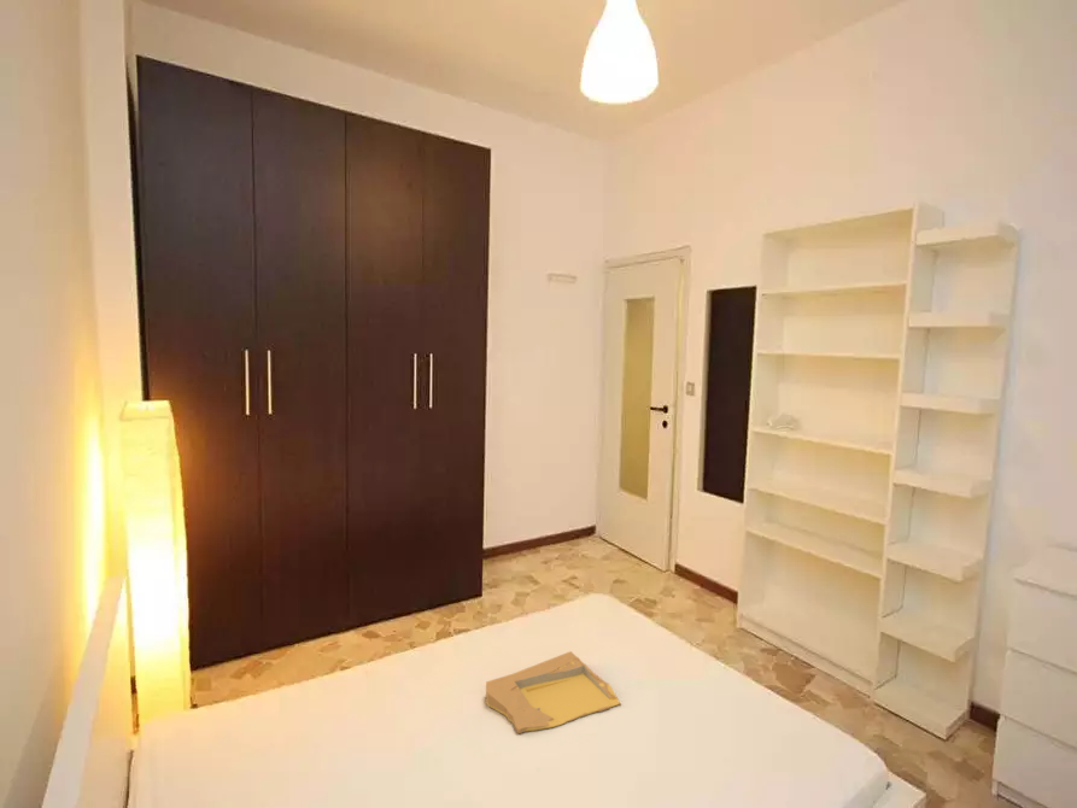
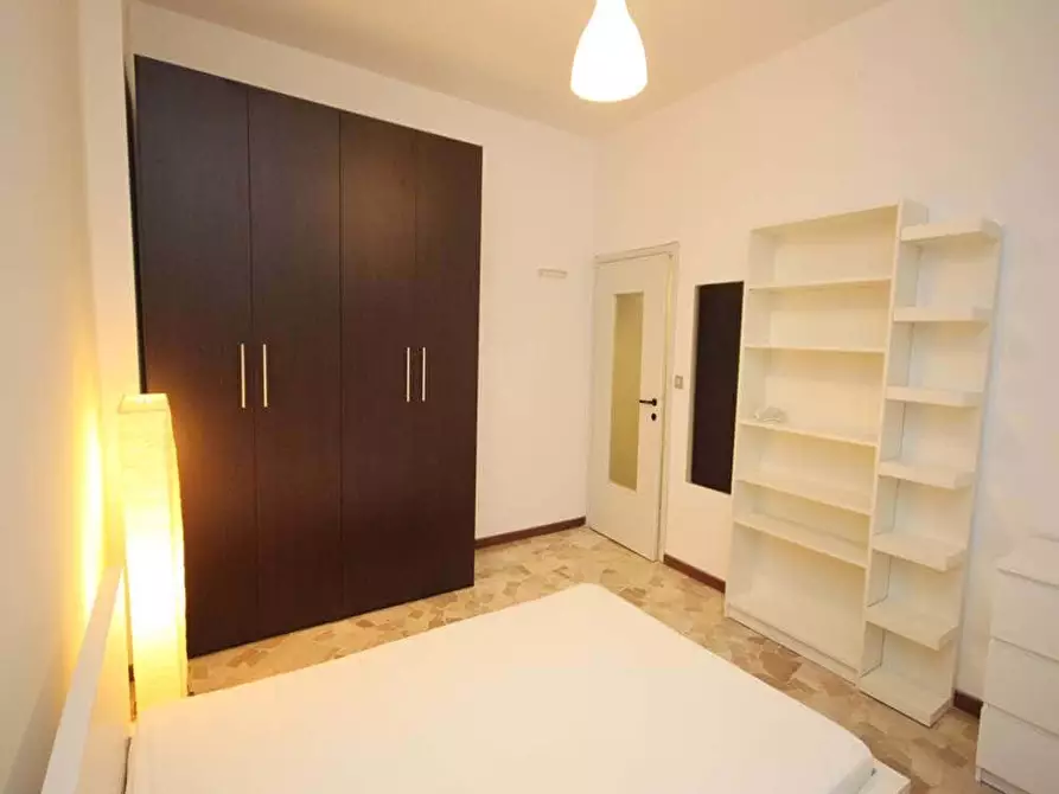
- tray (555, 690)
